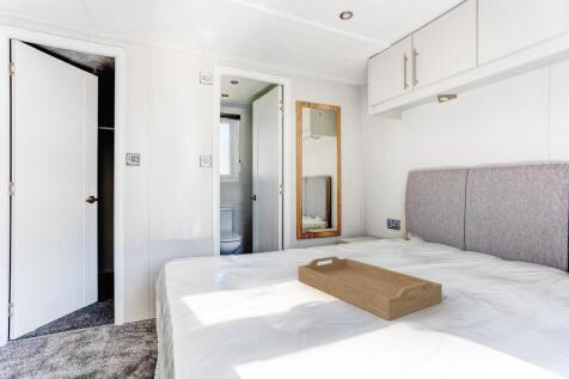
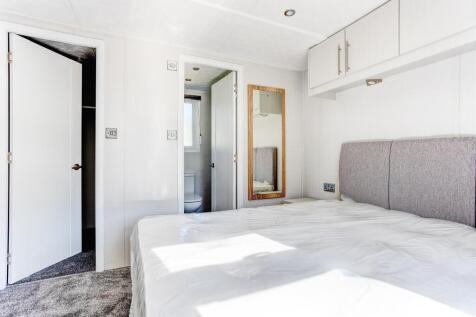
- serving tray (362, 279)
